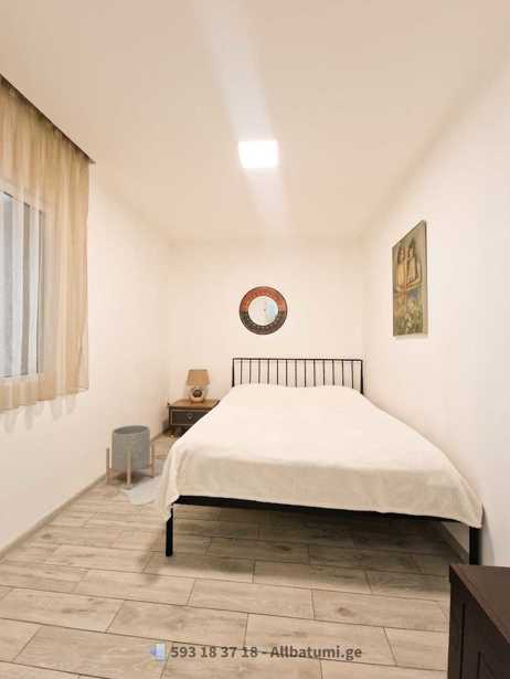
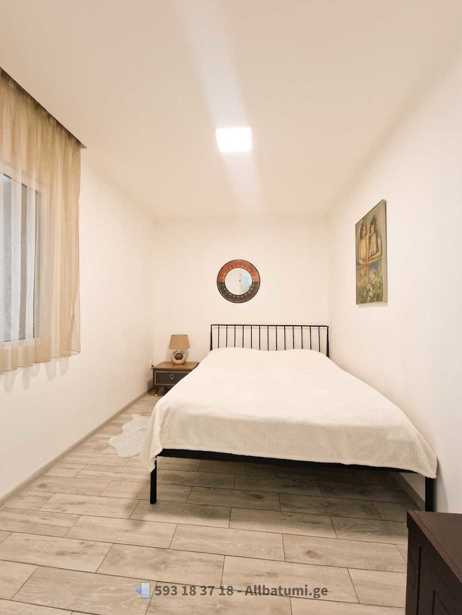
- planter (130, 454)
